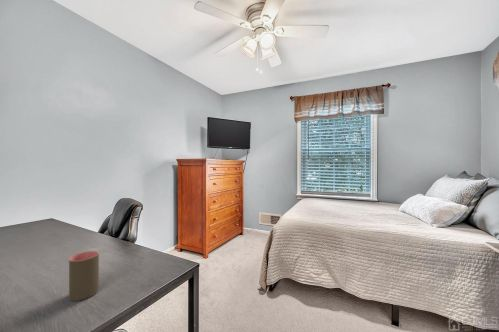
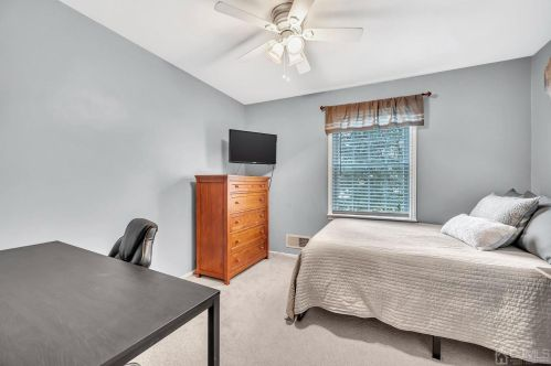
- cup (84, 274)
